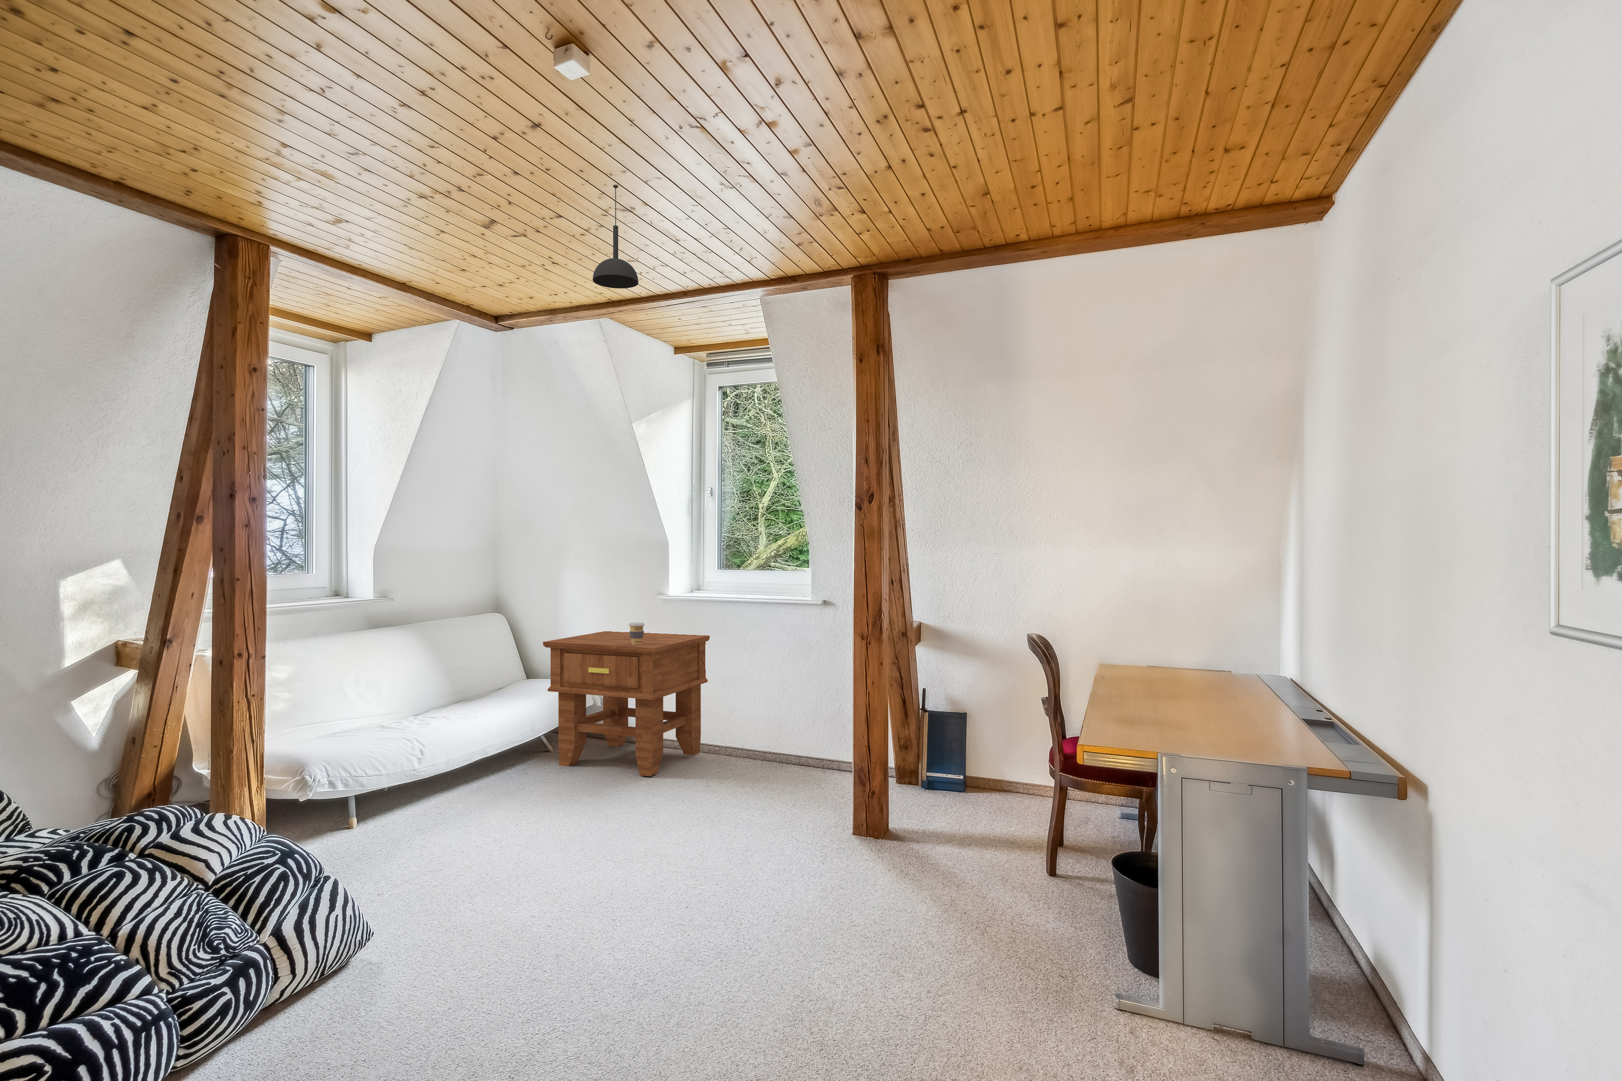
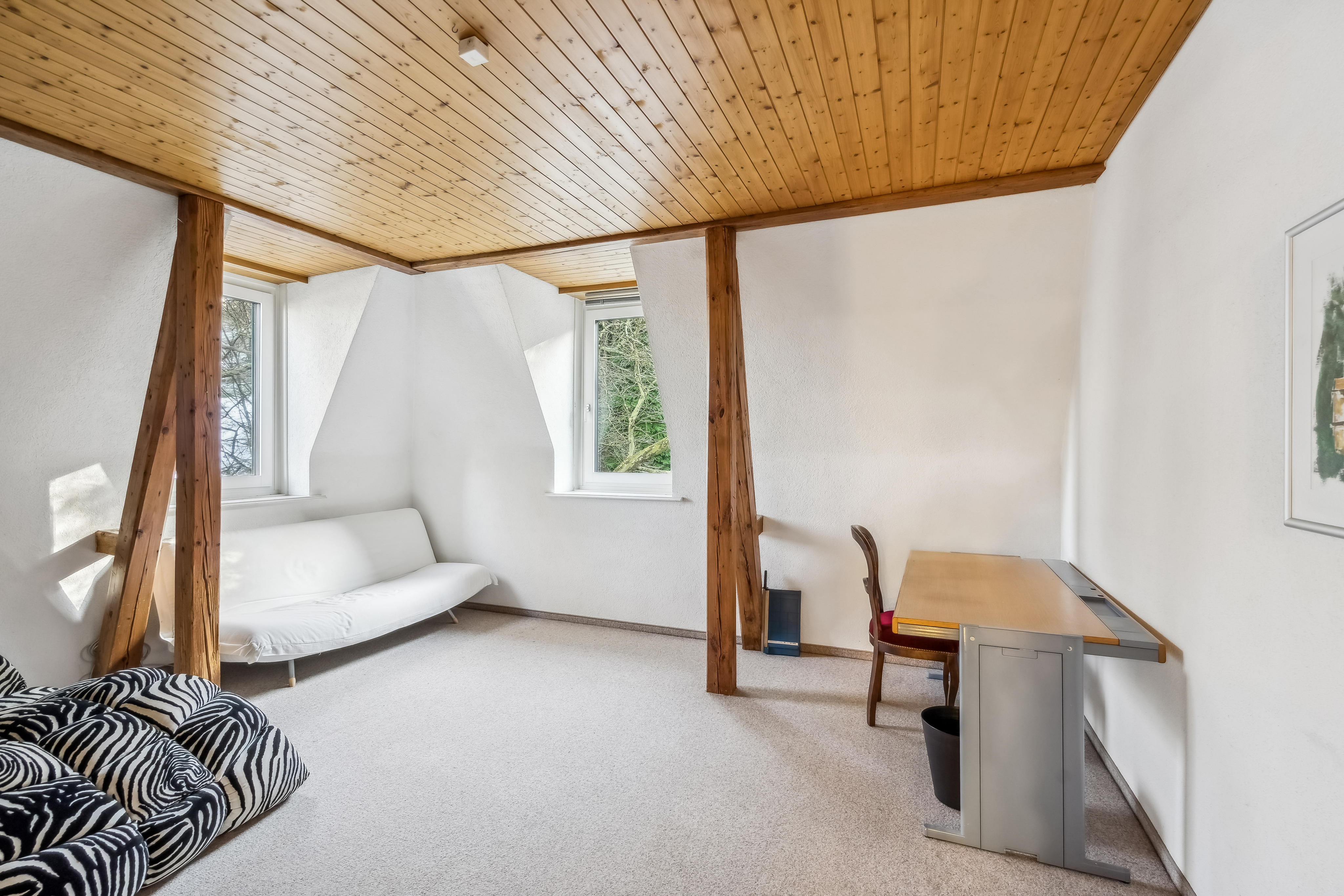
- pendant light (615, 234)
- side table (631, 697)
- coffee cup (636, 633)
